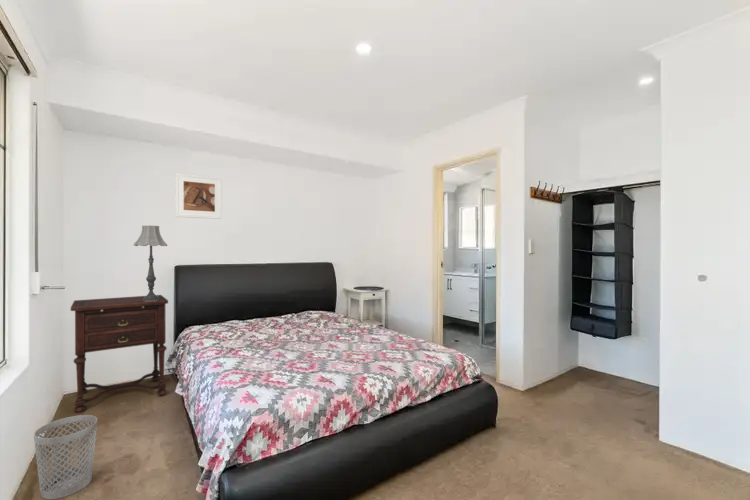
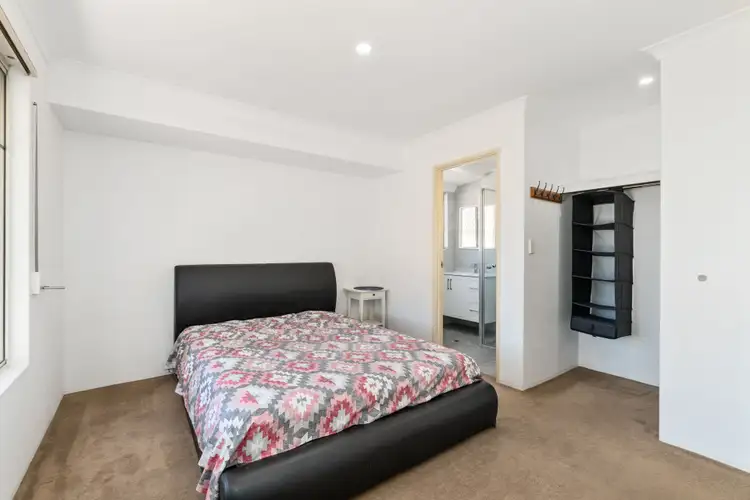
- table lamp (151, 262)
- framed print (199, 196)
- wastebasket (67, 456)
- side table (121, 347)
